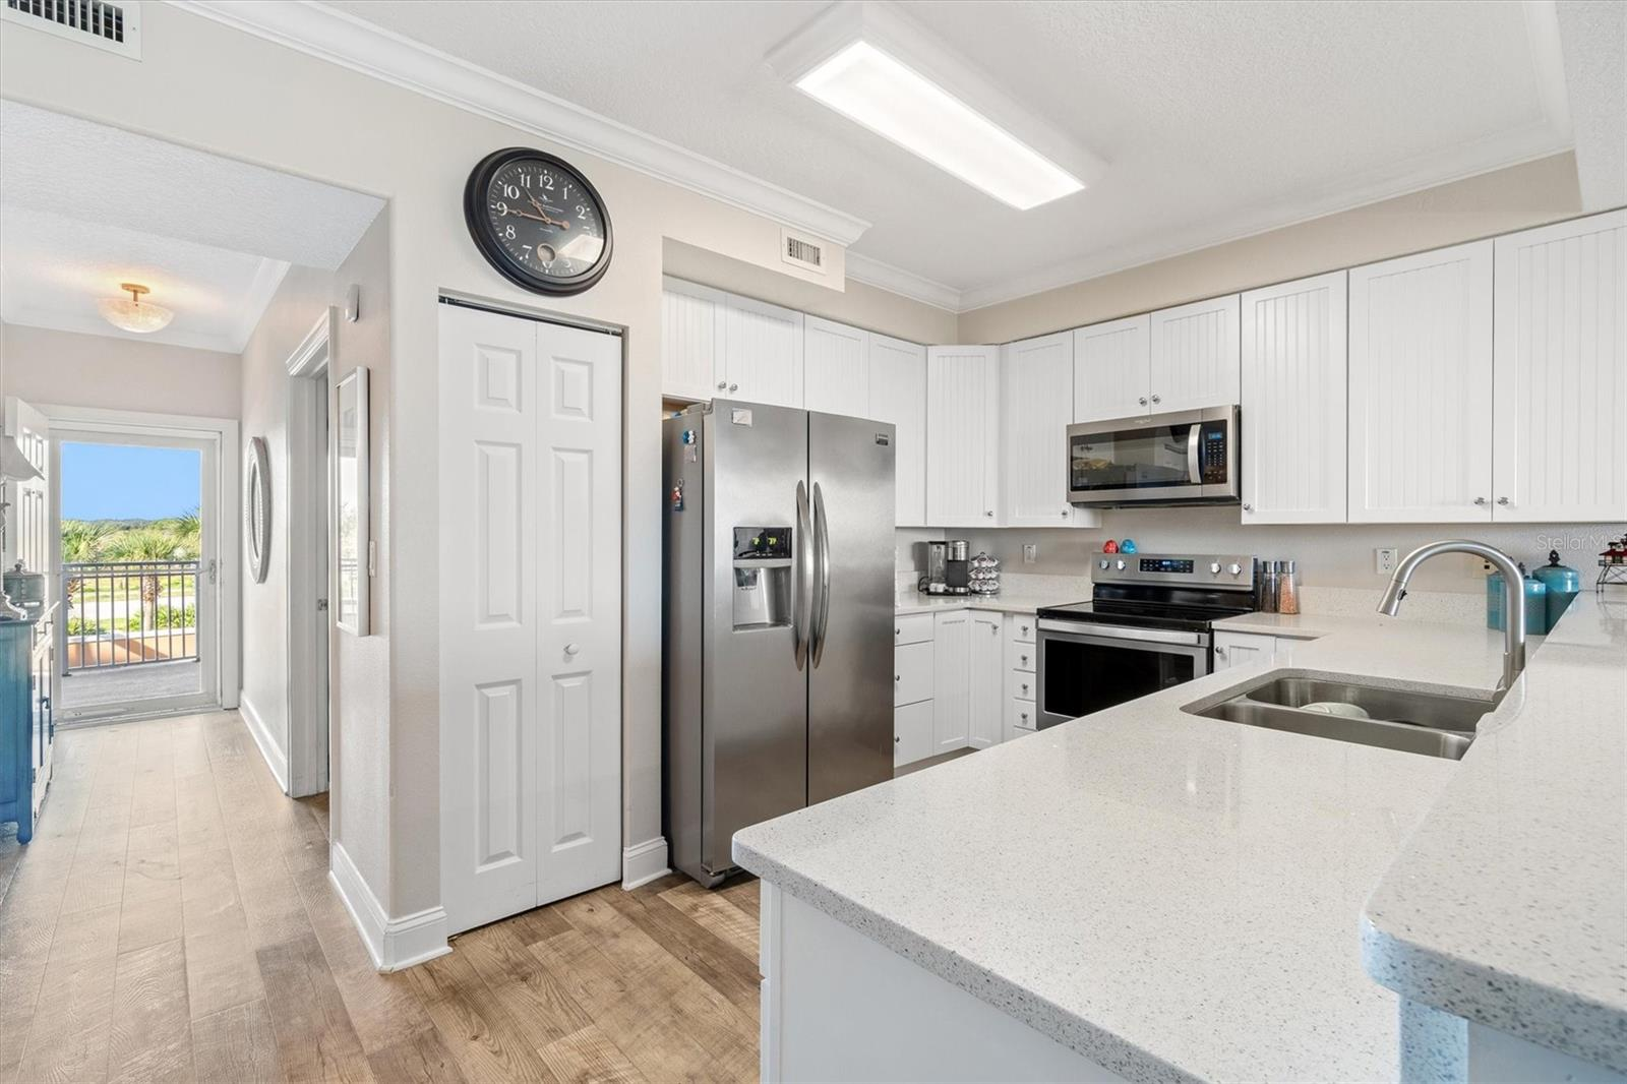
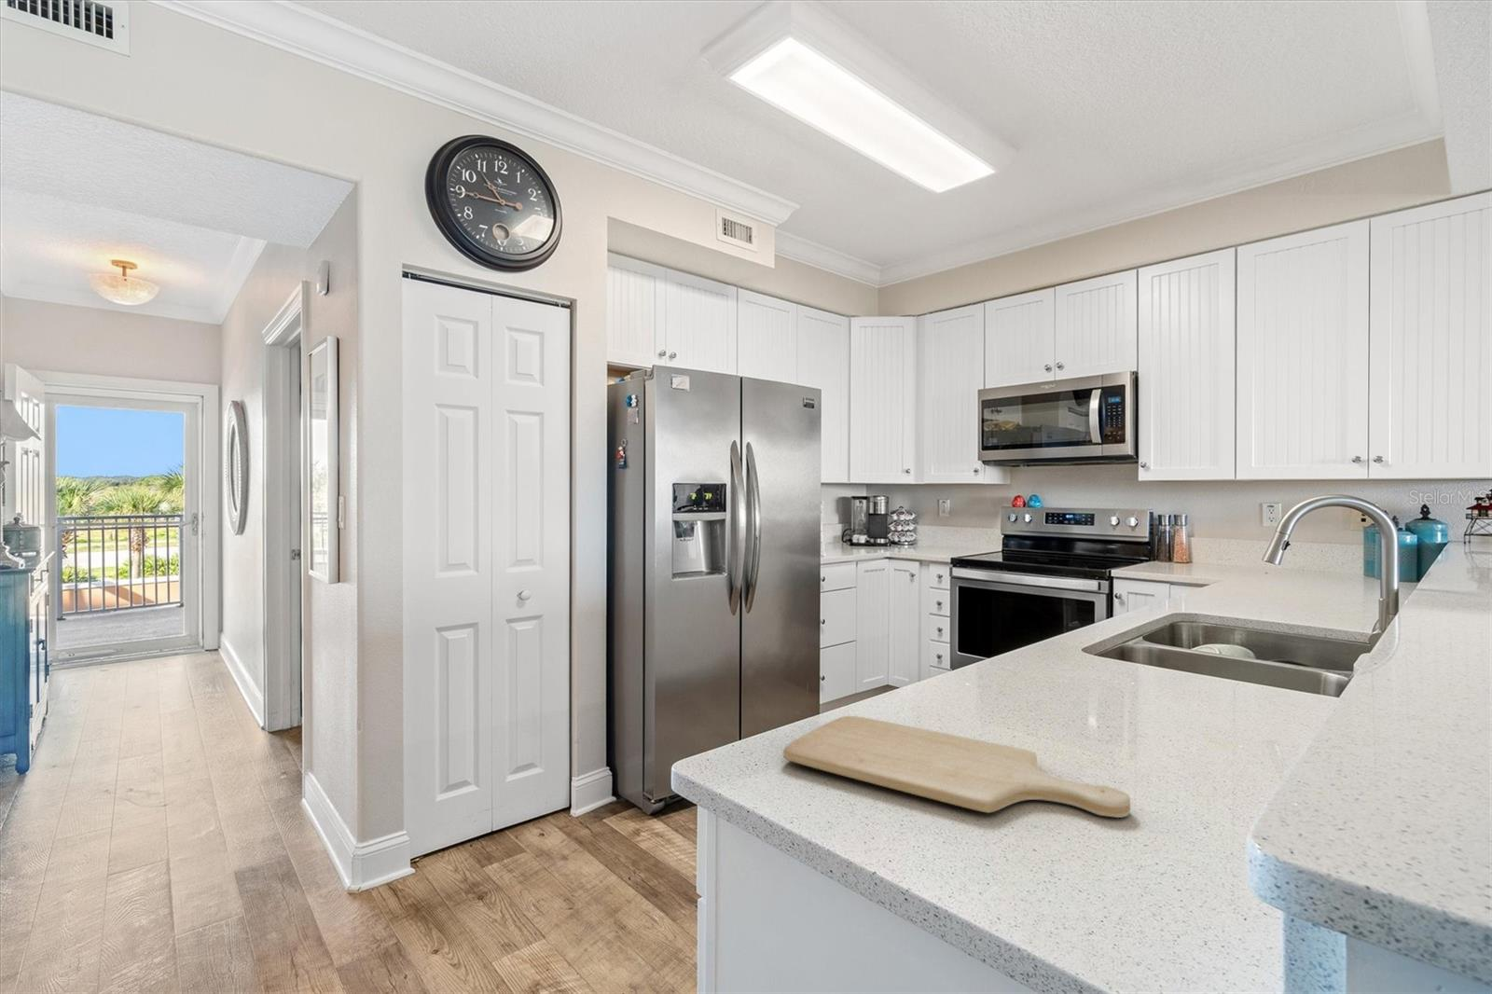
+ chopping board (951, 765)
